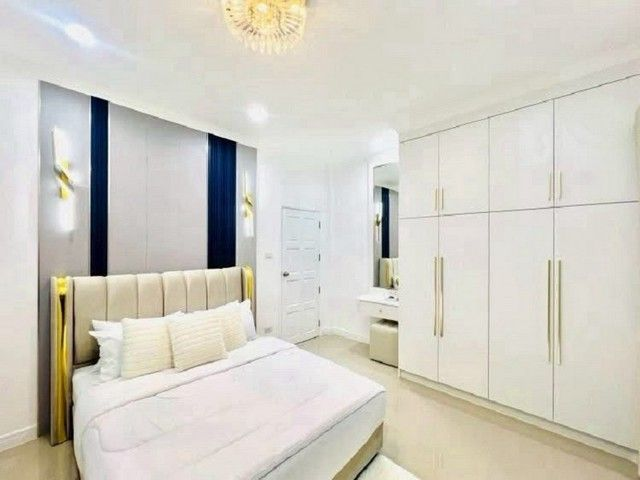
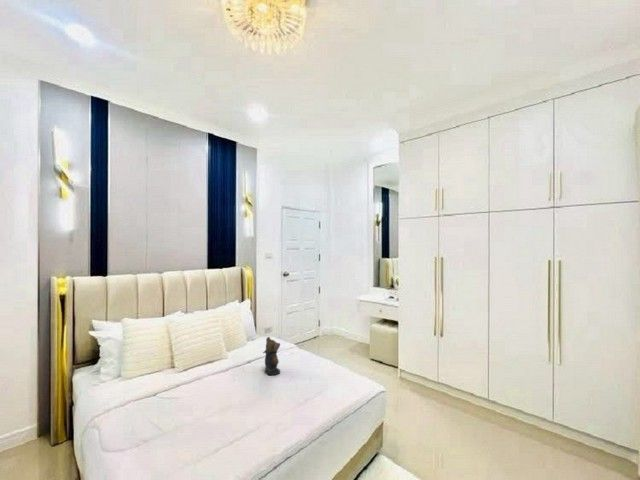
+ teddy bear (271, 355)
